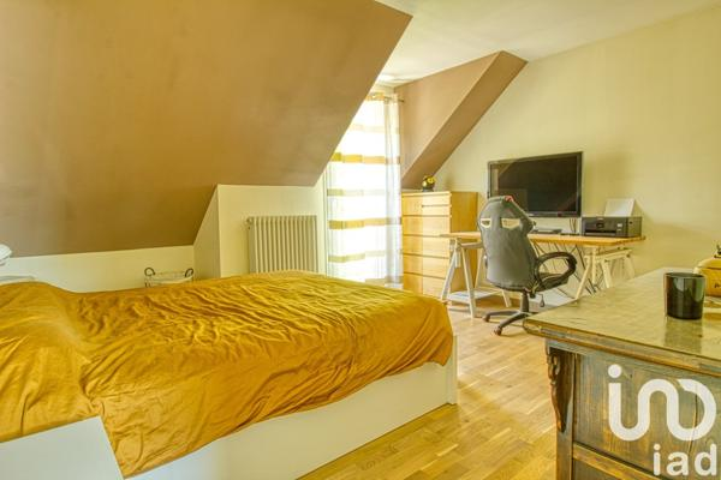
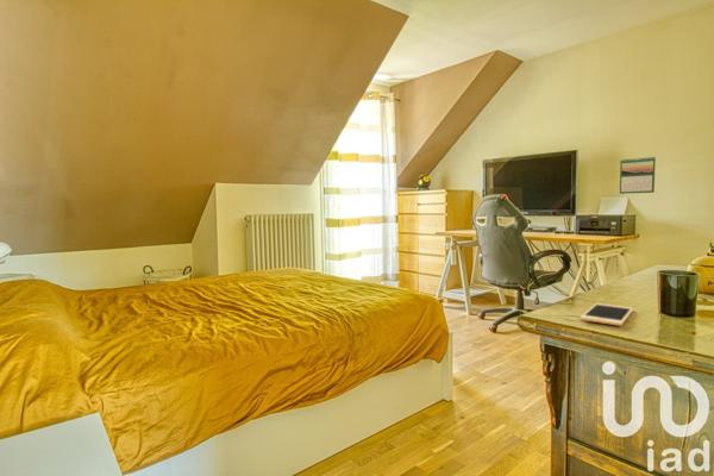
+ calendar (637, 175)
+ cell phone (607, 313)
